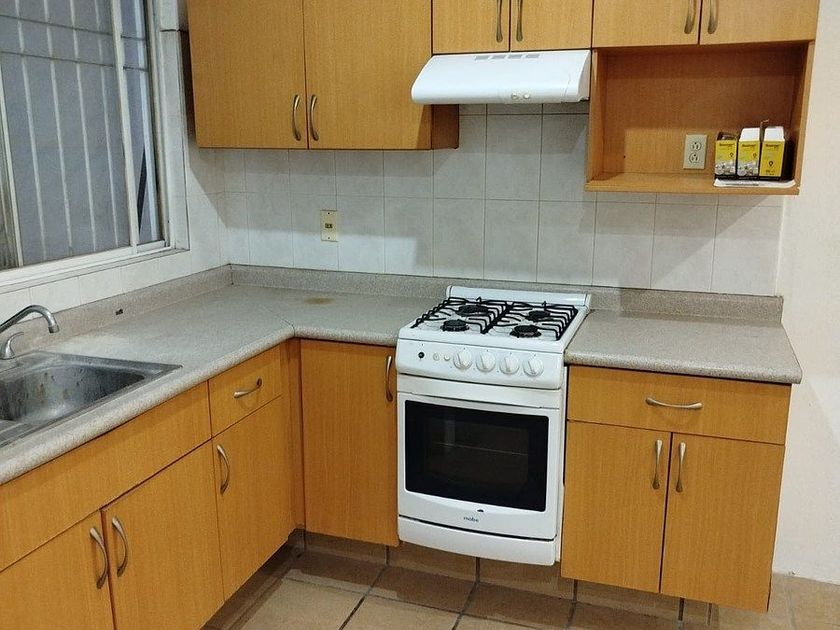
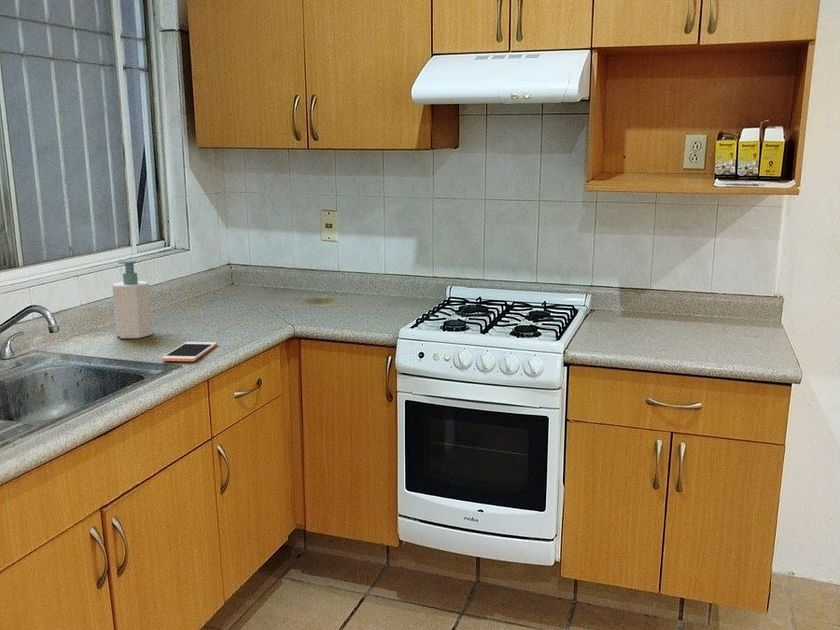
+ soap bottle (131, 298)
+ cell phone (190, 351)
